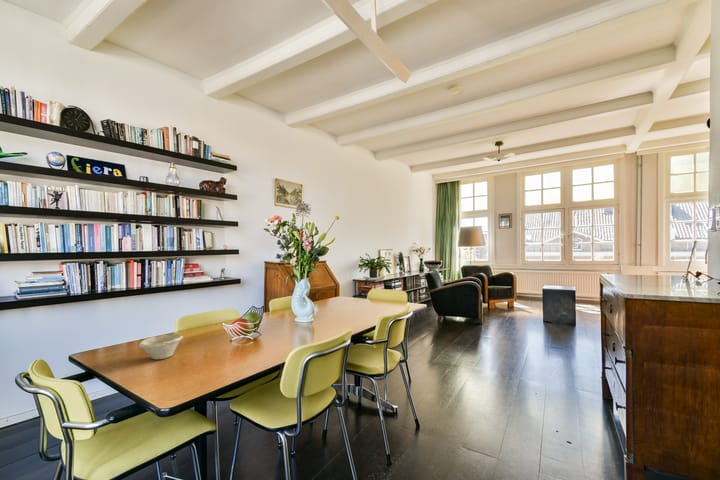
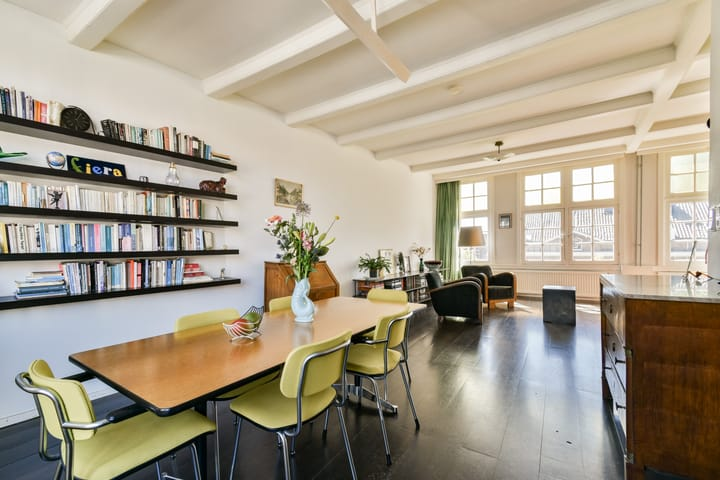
- bowl (161, 347)
